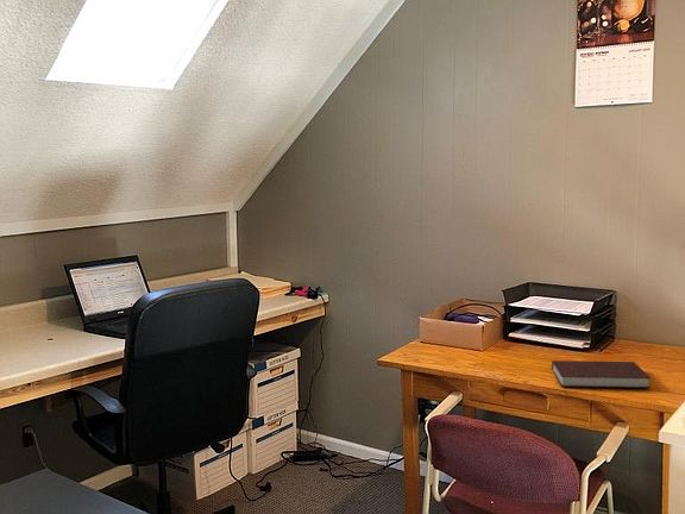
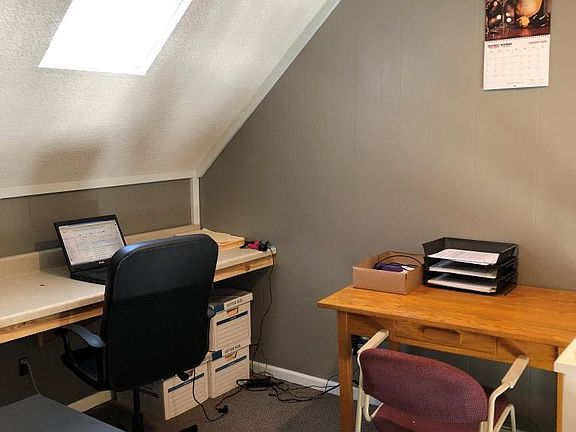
- notebook (598, 374)
